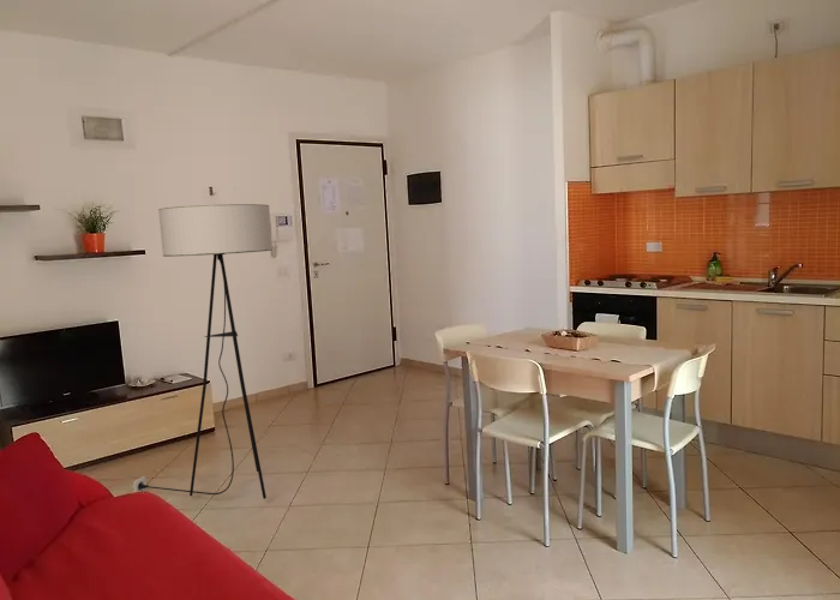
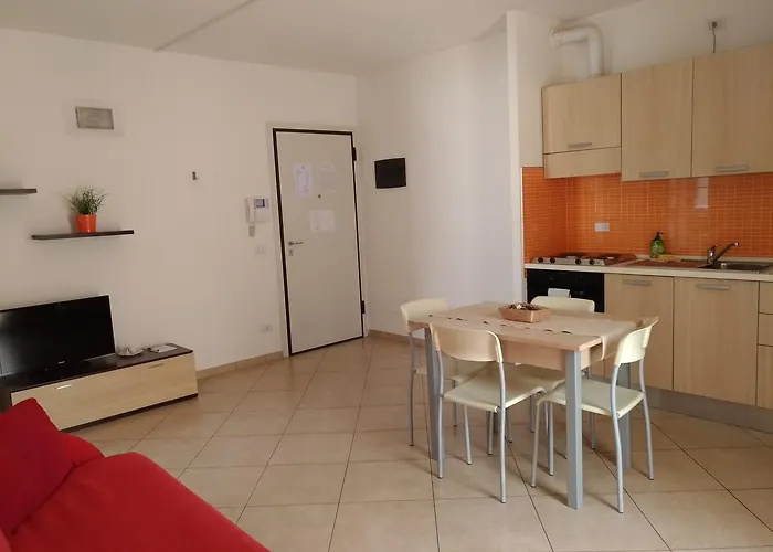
- floor lamp (206, 353)
